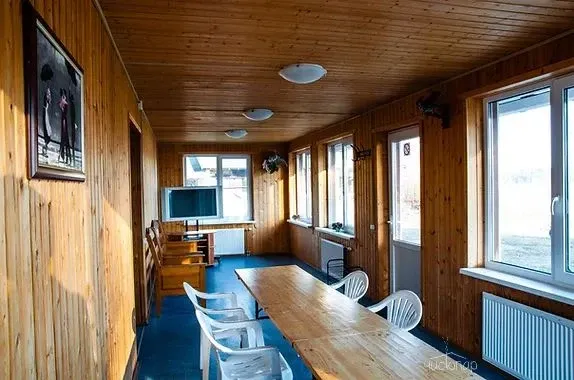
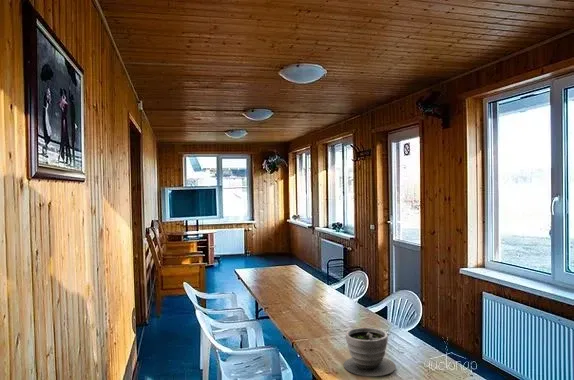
+ planter (369, 349)
